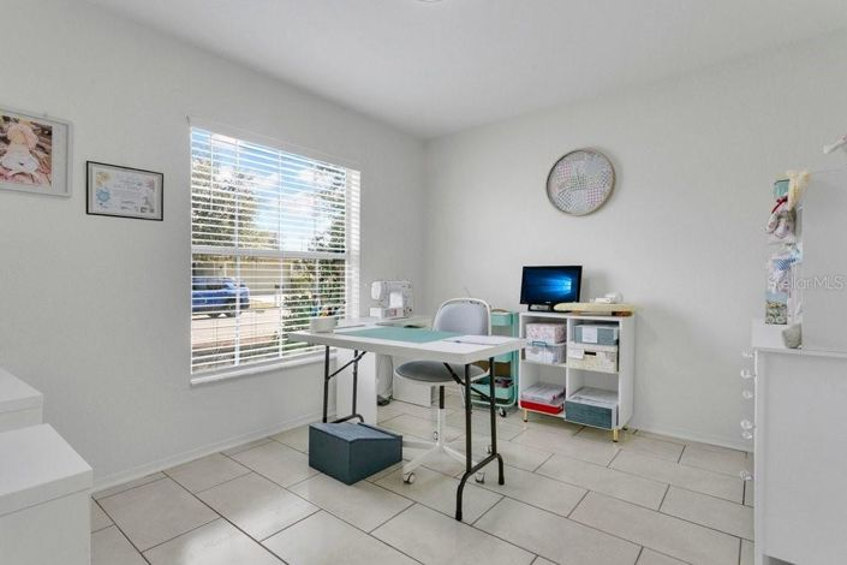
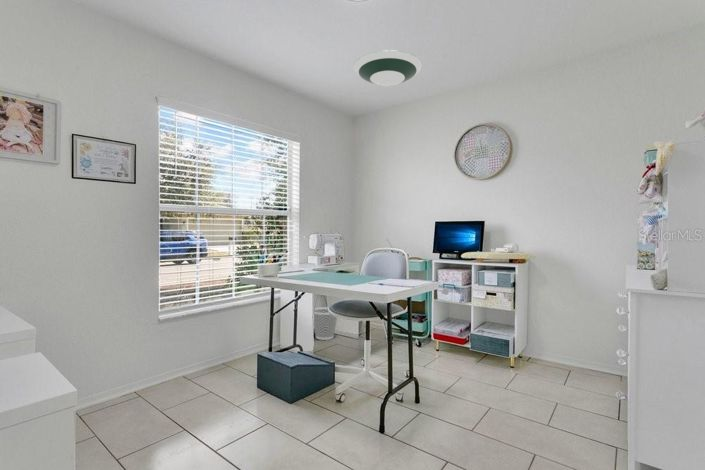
+ wastebasket (324, 323)
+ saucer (387, 75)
